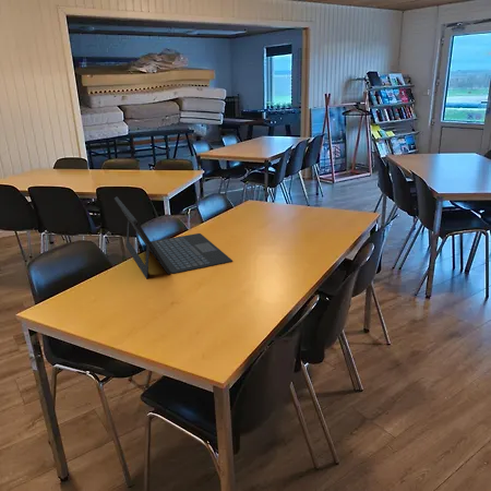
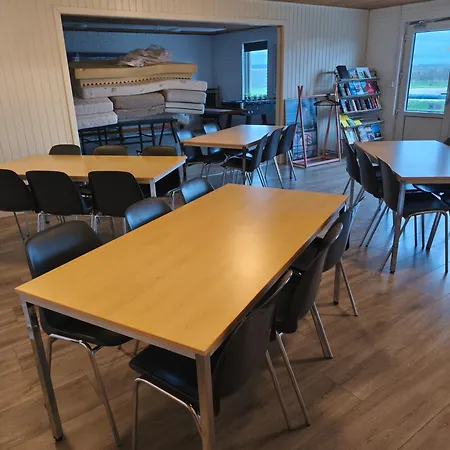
- laptop (171, 238)
